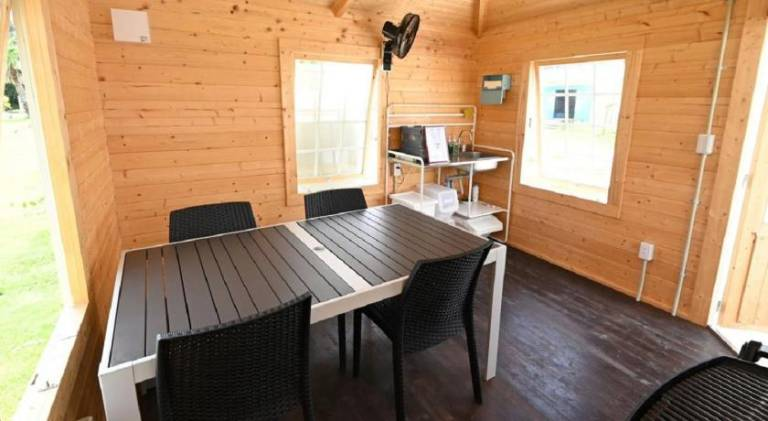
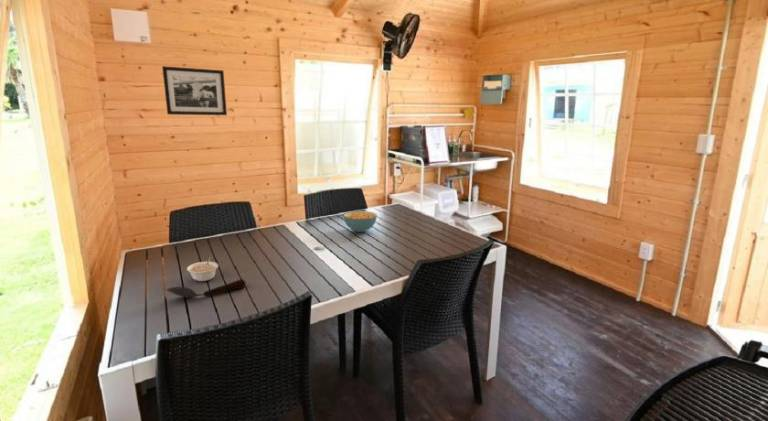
+ spoon (208, 290)
+ cereal bowl (360, 222)
+ legume (202, 270)
+ picture frame (195, 92)
